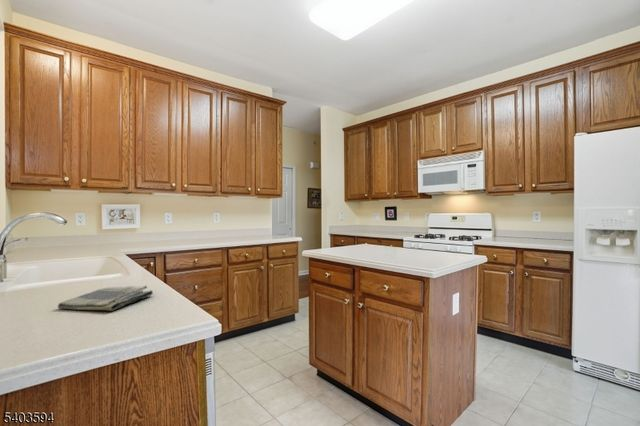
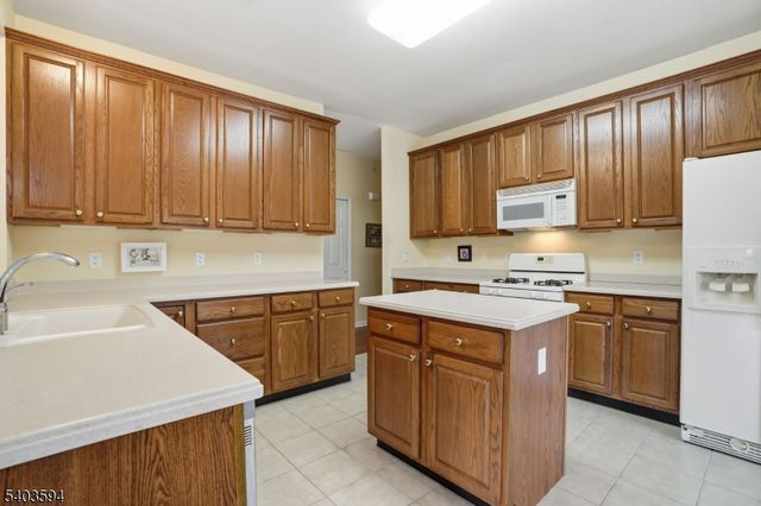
- dish towel (109, 296)
